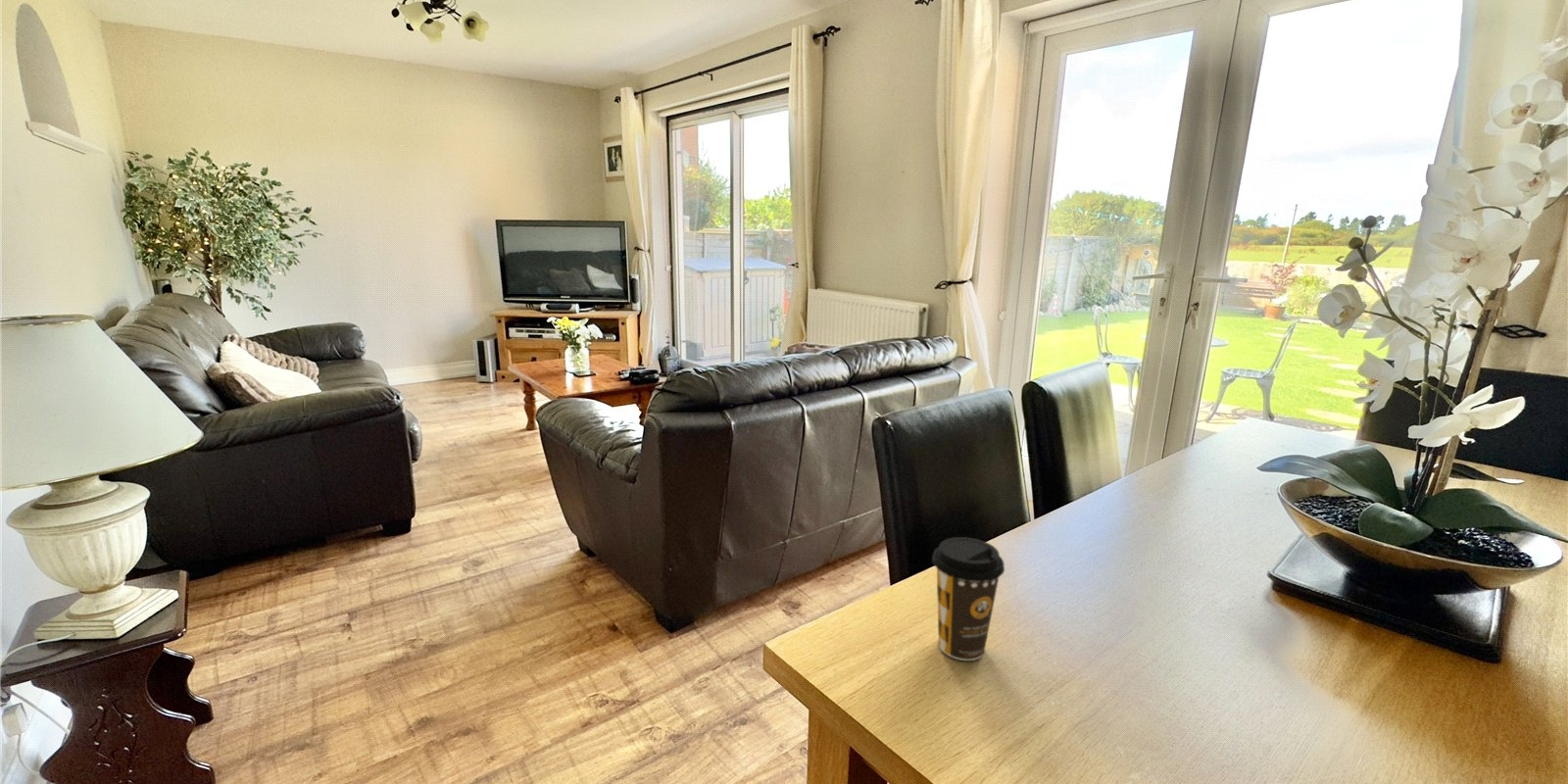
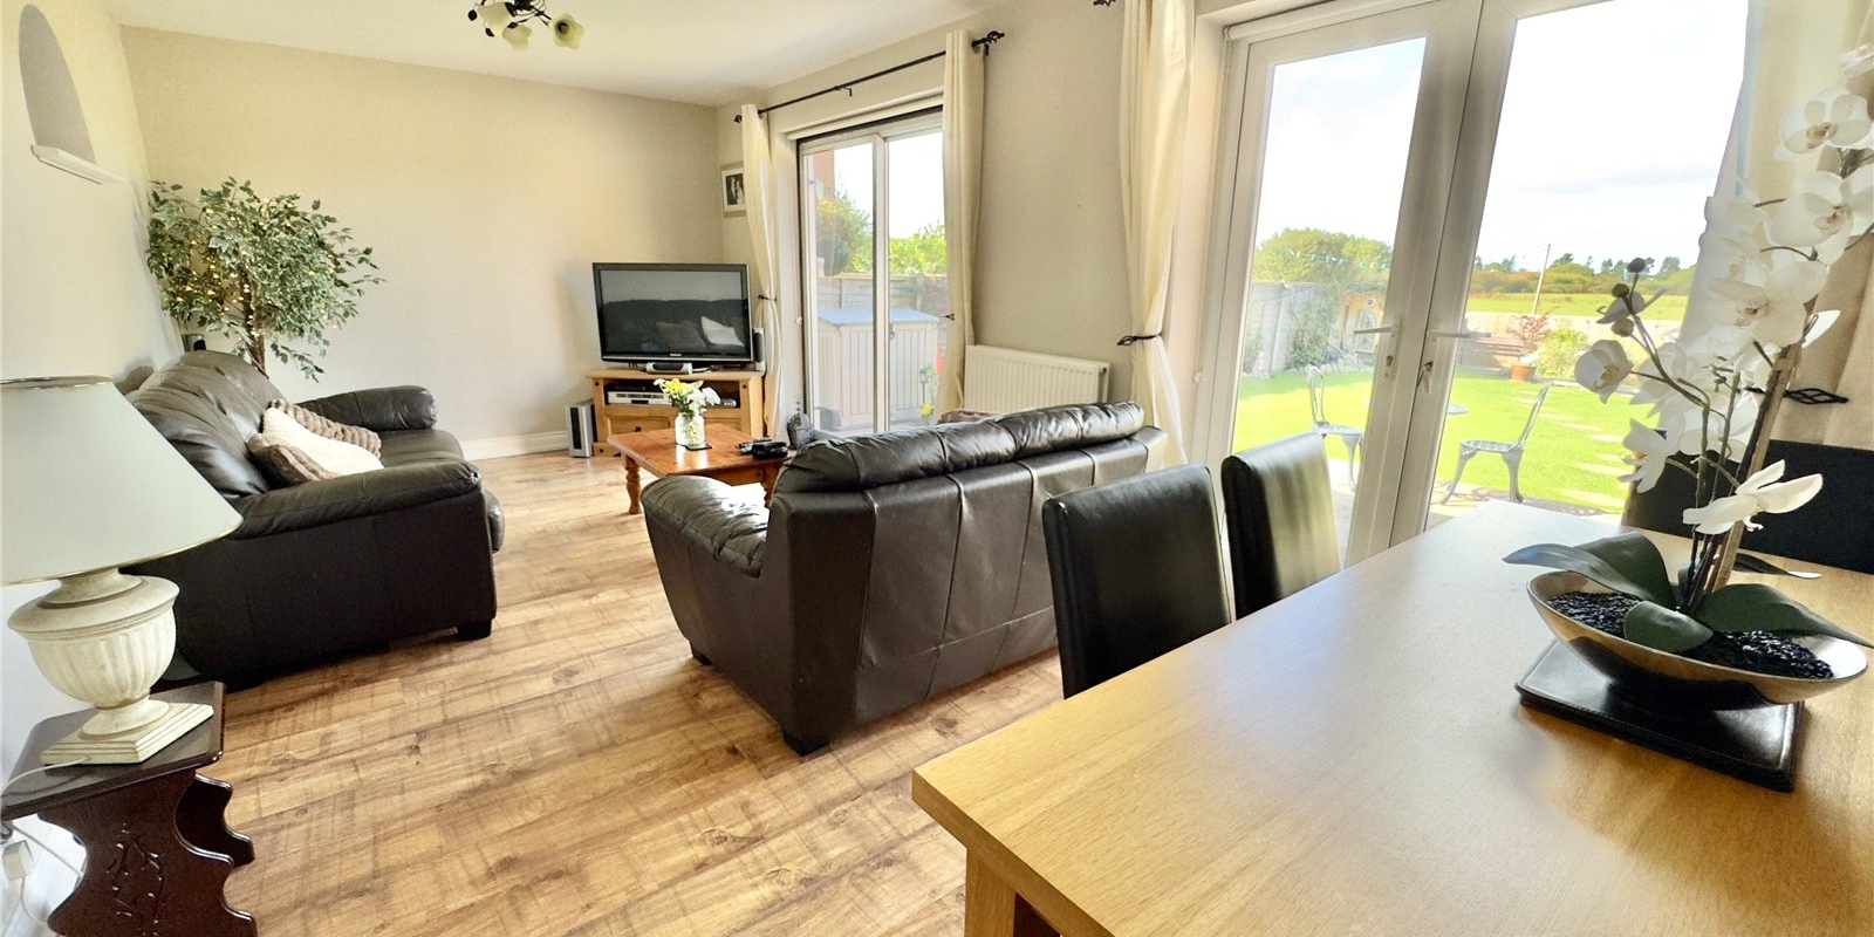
- coffee cup (964, 599)
